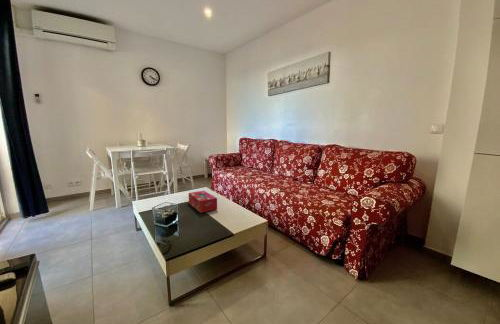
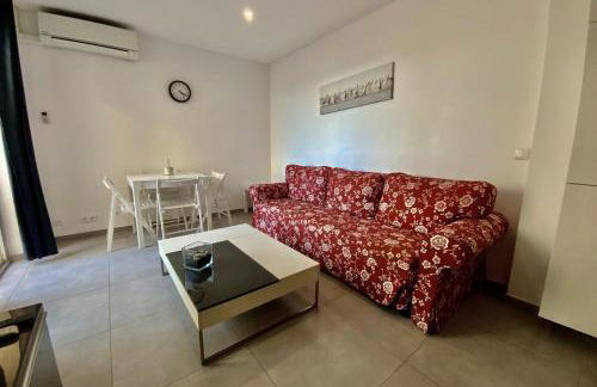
- tissue box (202, 200)
